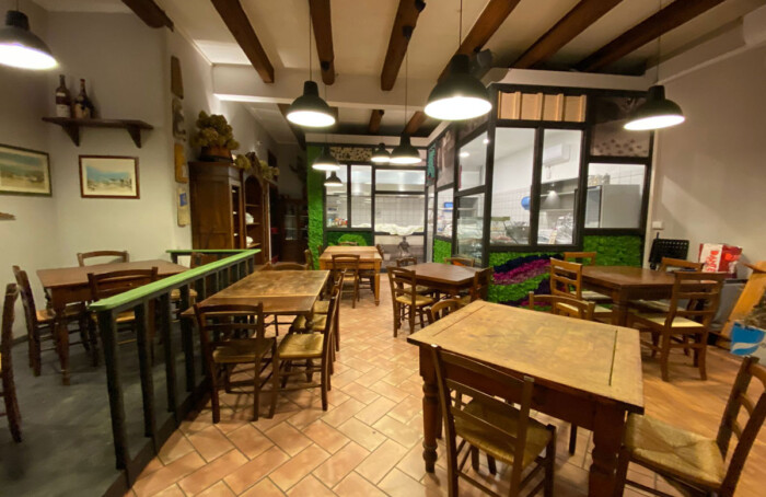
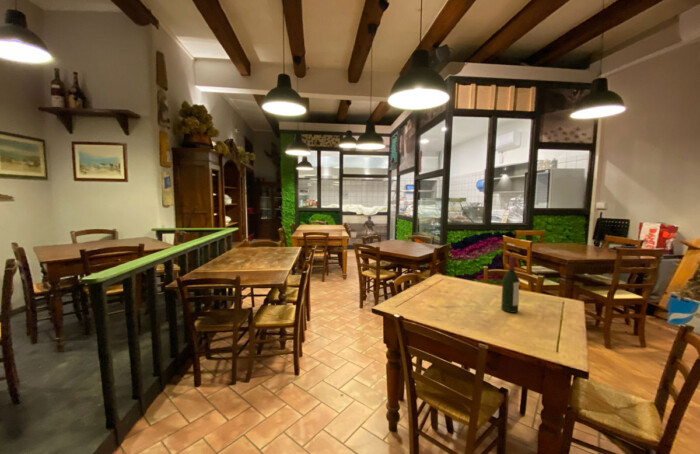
+ wine bottle (510, 283)
